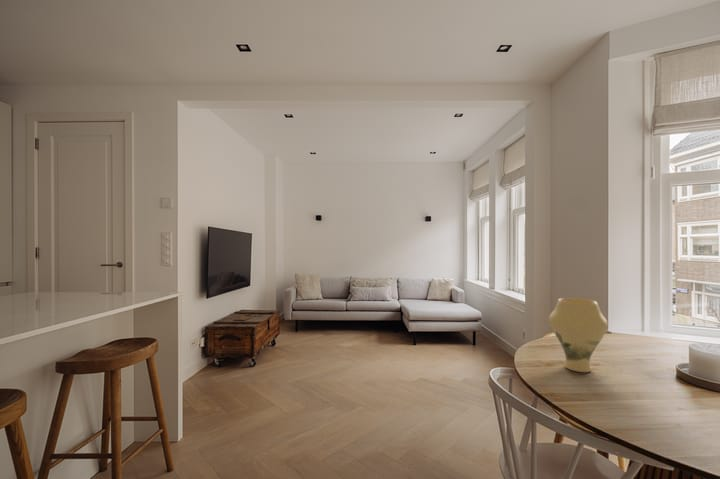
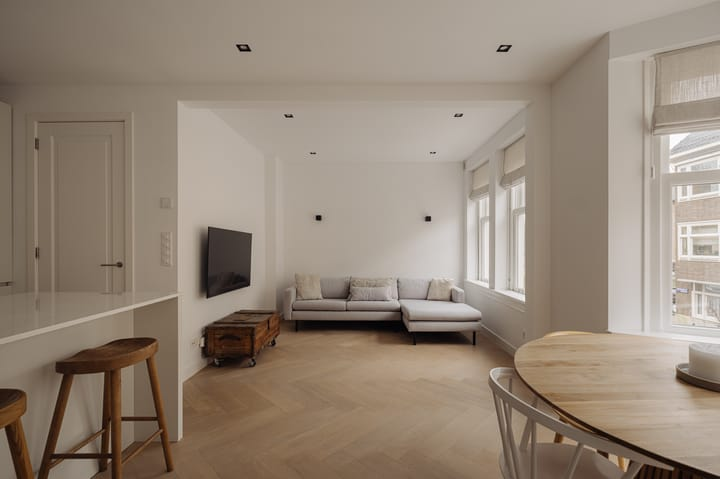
- vase (577, 334)
